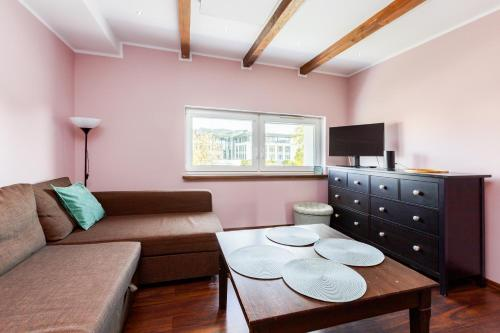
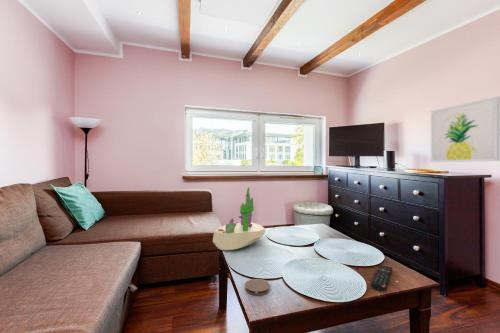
+ succulent planter (241, 214)
+ wall art (461, 133)
+ coaster (257, 286)
+ remote control (382, 276)
